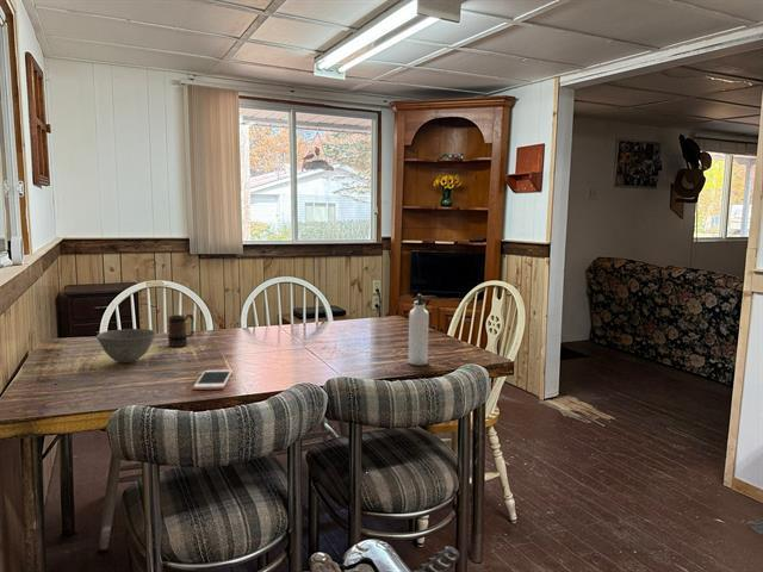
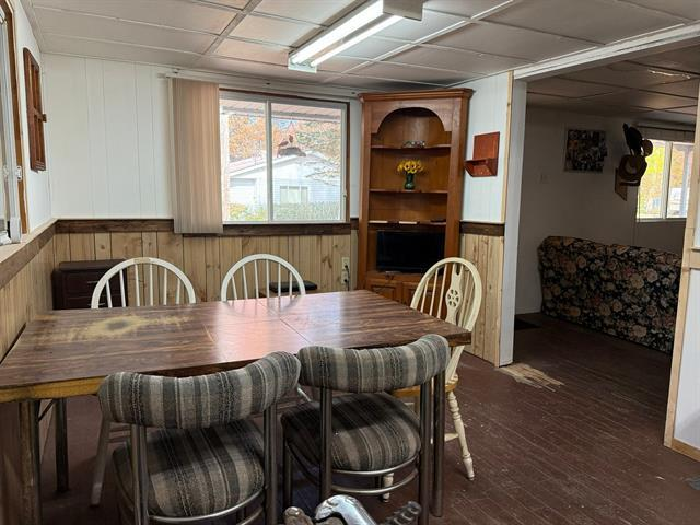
- cell phone (213, 379)
- mug (181, 329)
- water bottle (418, 329)
- bowl (128, 347)
